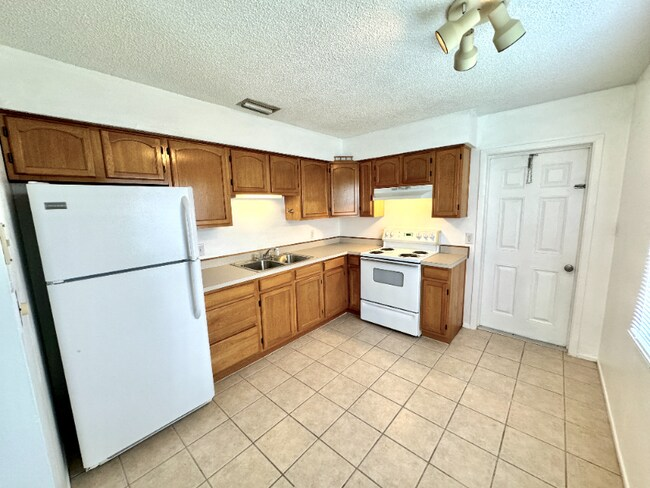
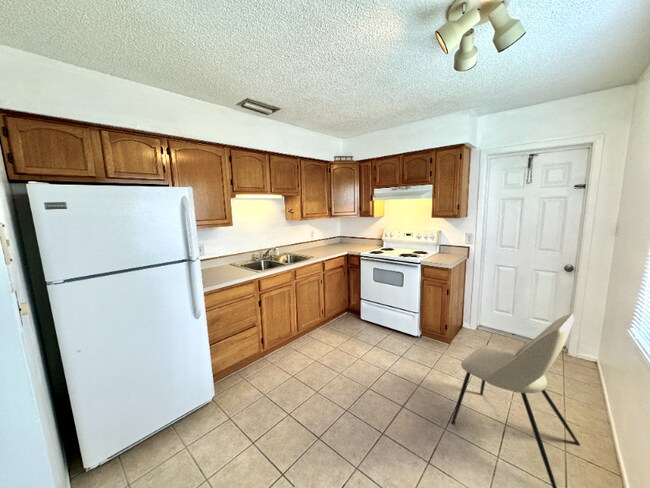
+ dining chair (515, 373)
